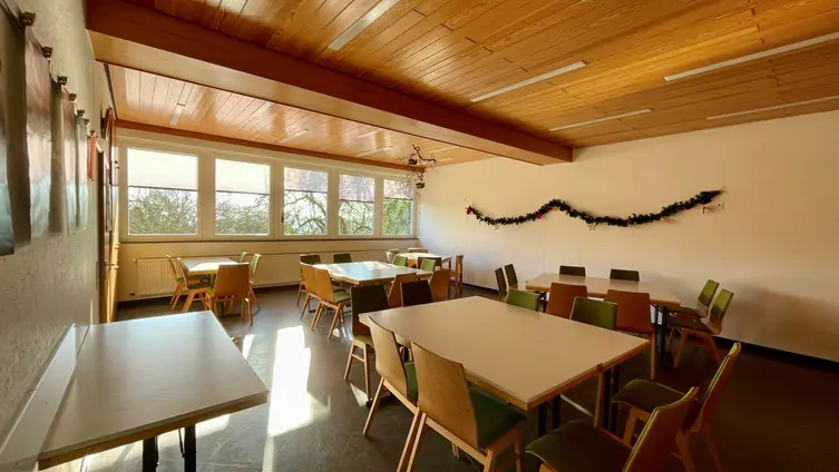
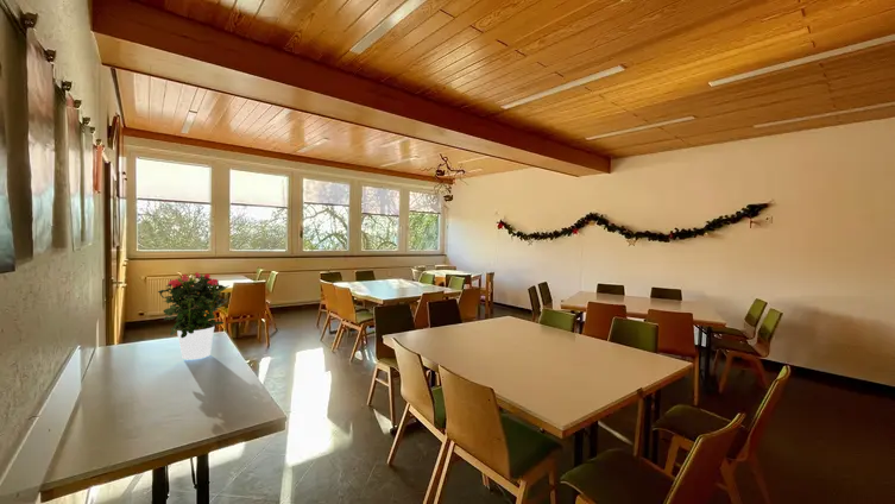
+ potted flower (195, 314)
